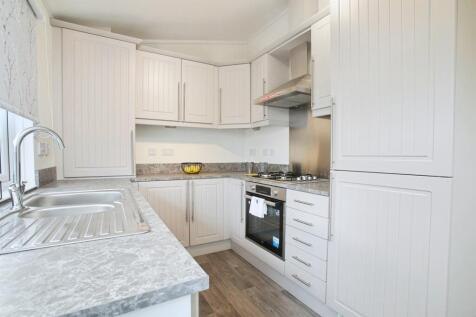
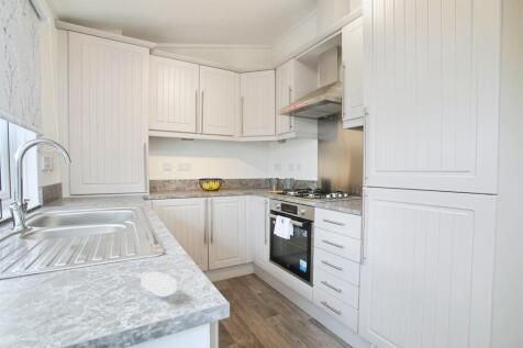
+ soap bar (158, 282)
